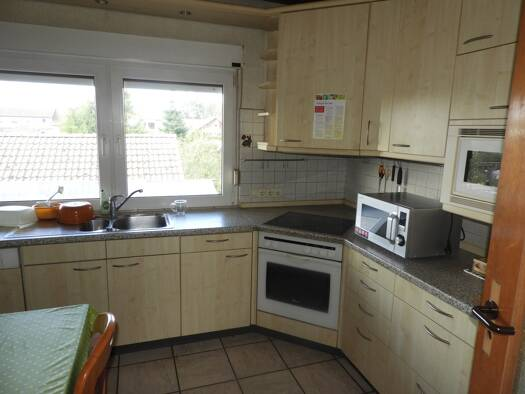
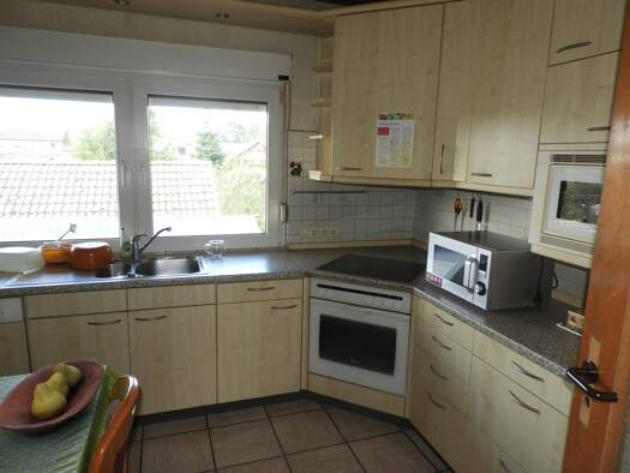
+ fruit bowl (54, 390)
